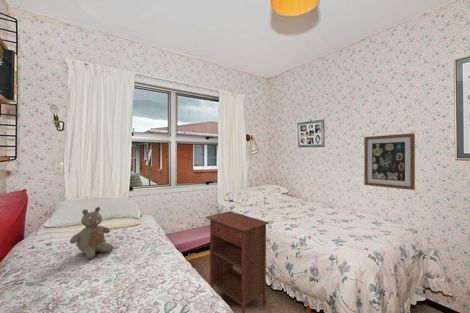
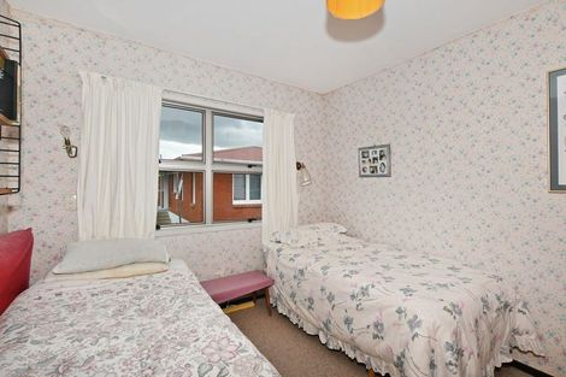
- wall art (387, 161)
- teddy bear (94, 230)
- nightstand (235, 259)
